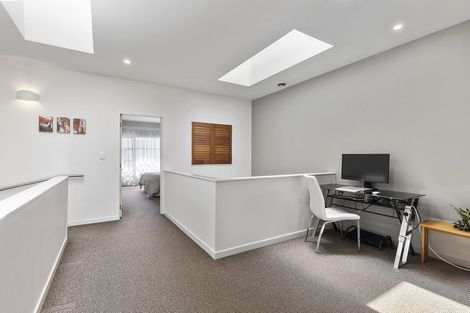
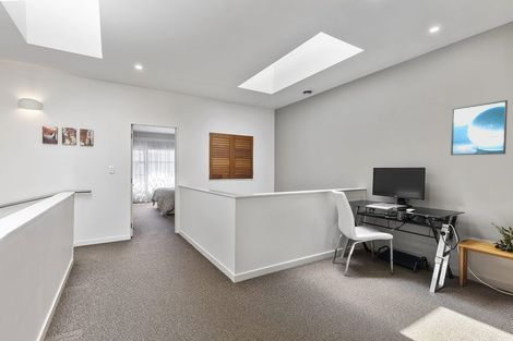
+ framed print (476, 130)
